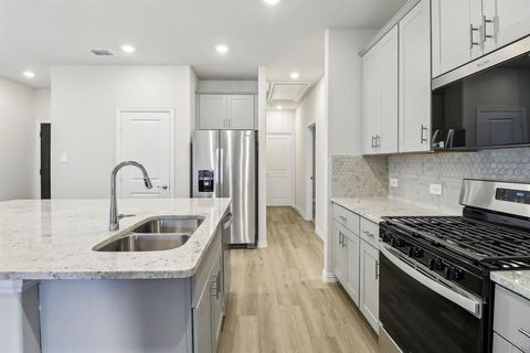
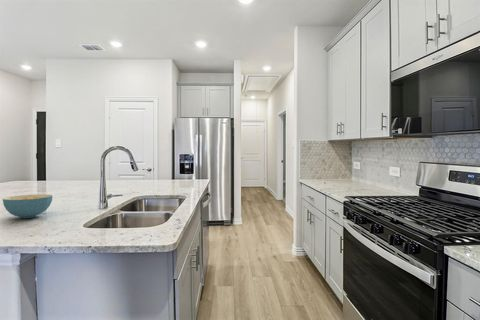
+ cereal bowl (28, 206)
